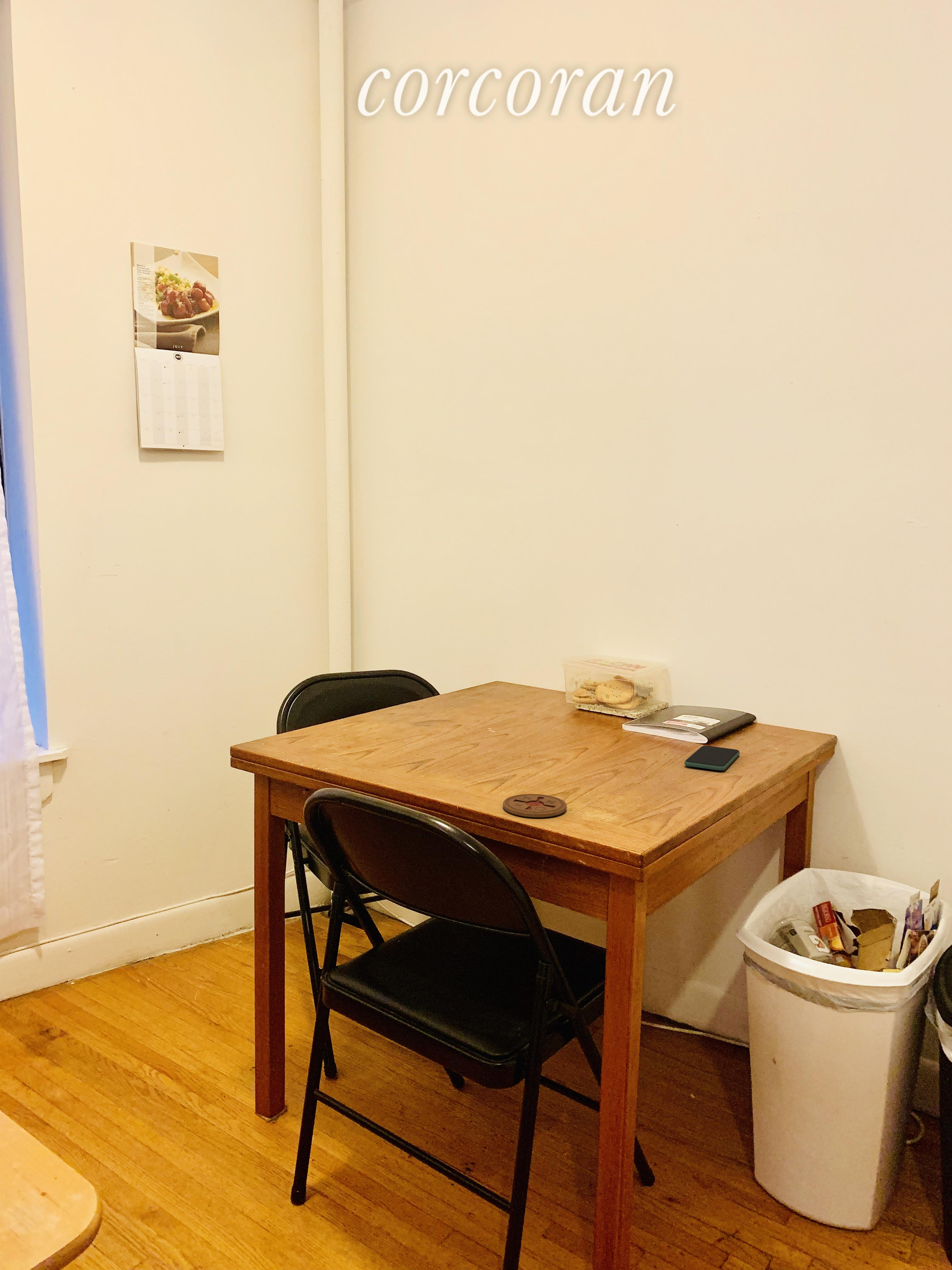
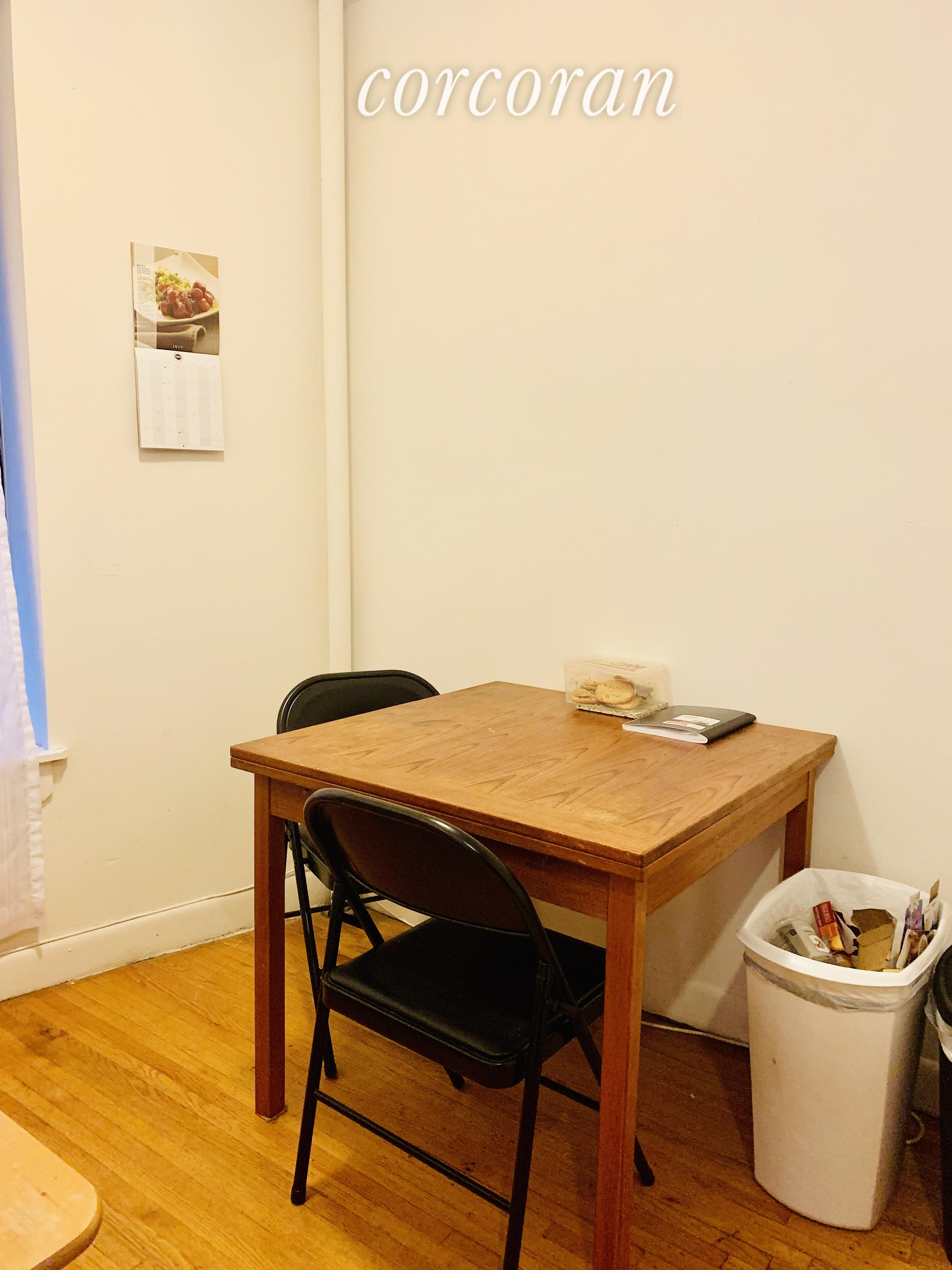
- coaster (535, 805)
- smartphone (713, 757)
